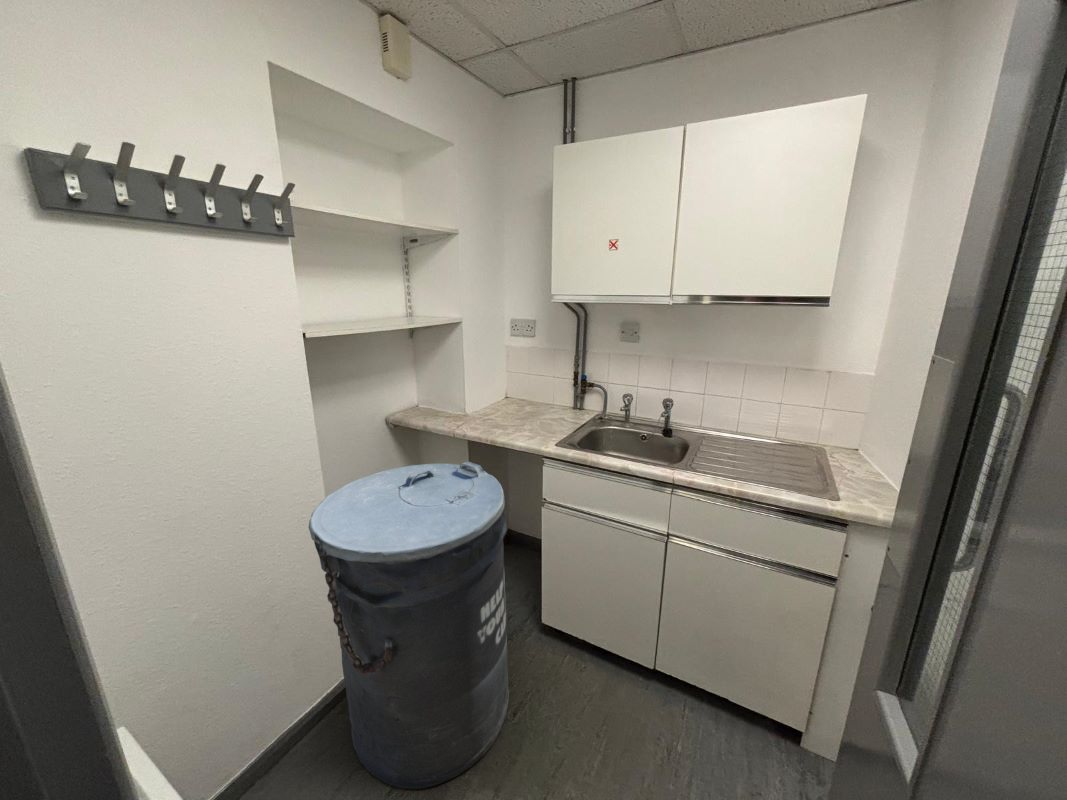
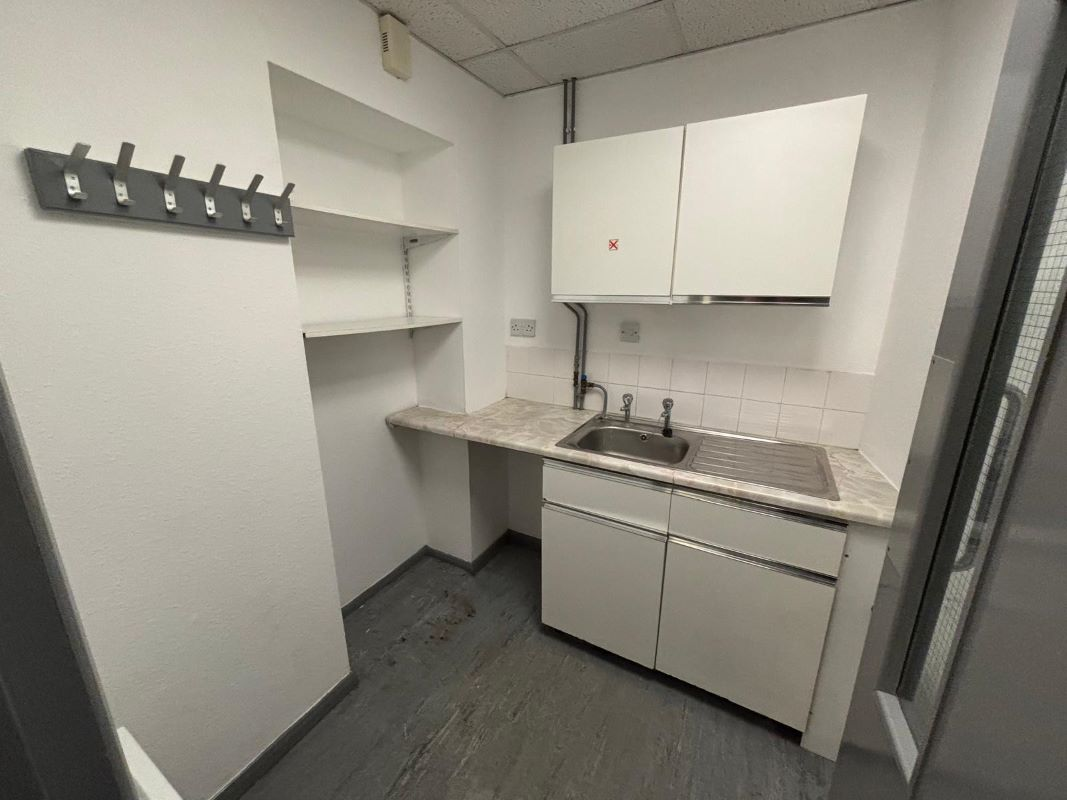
- trash can (420, 603)
